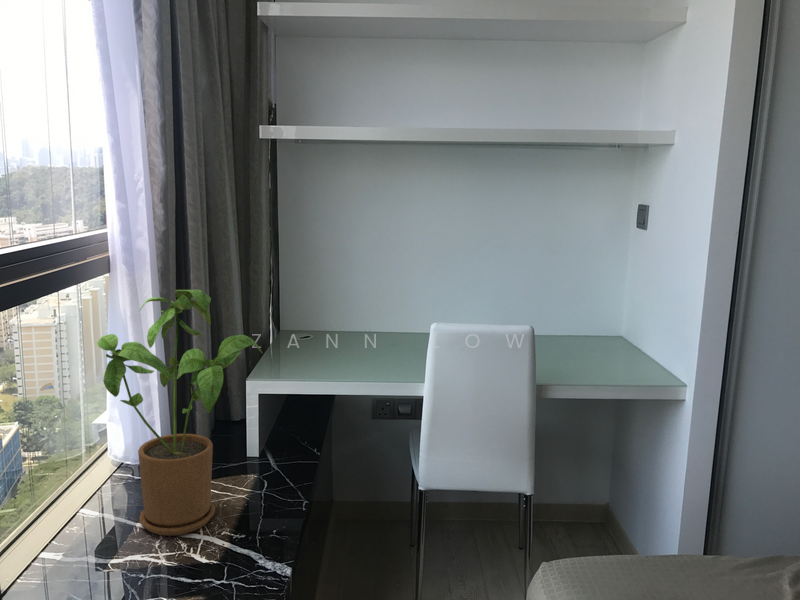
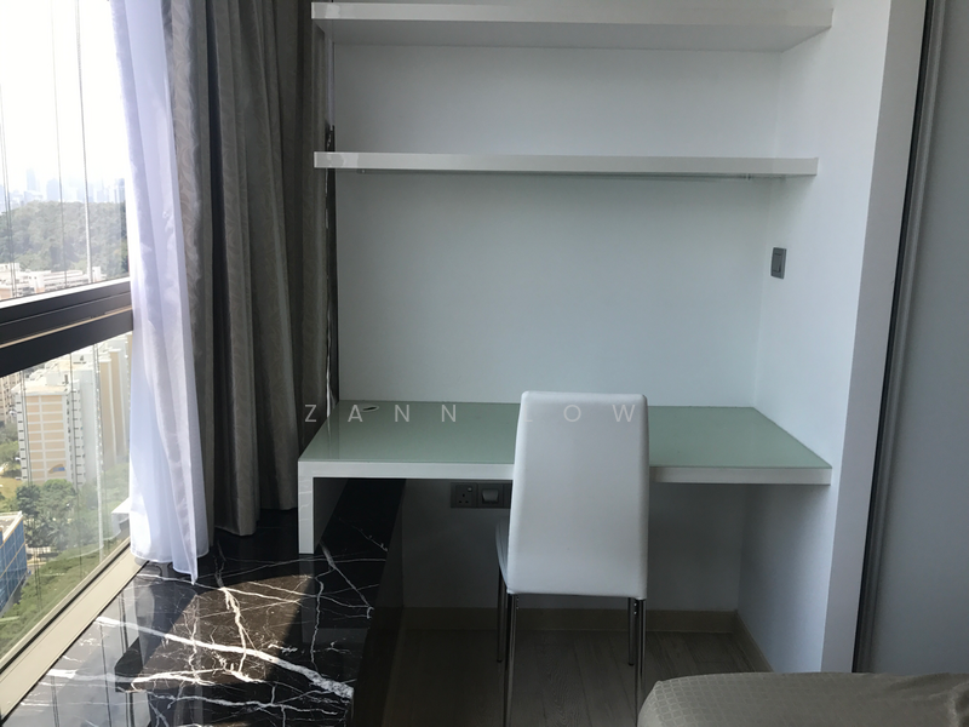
- house plant (185, 409)
